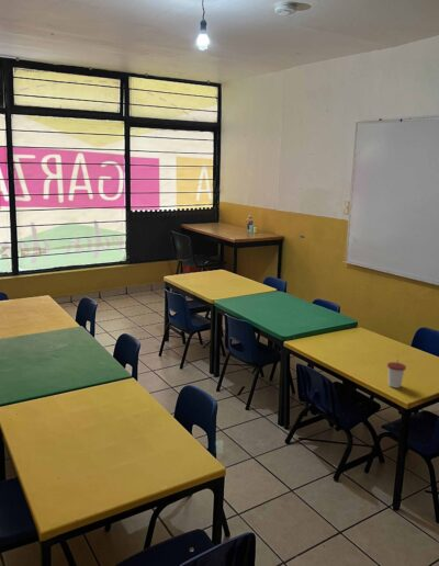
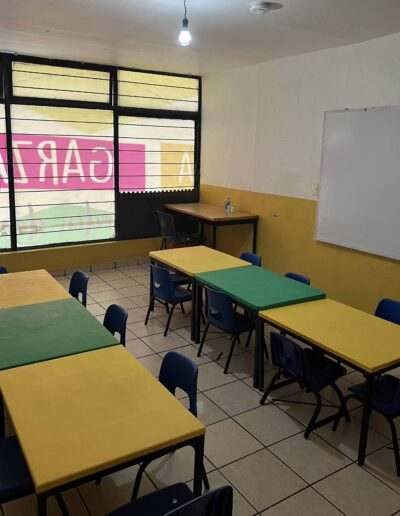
- cup (395, 373)
